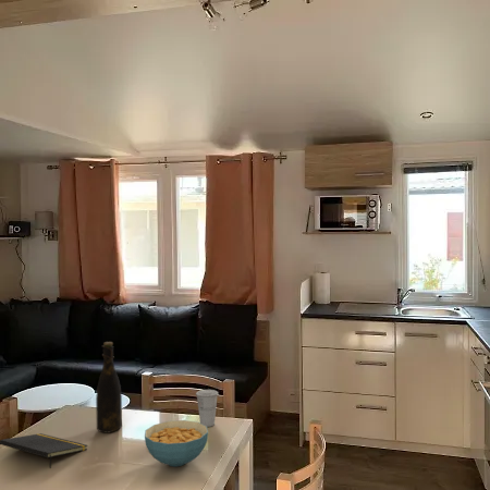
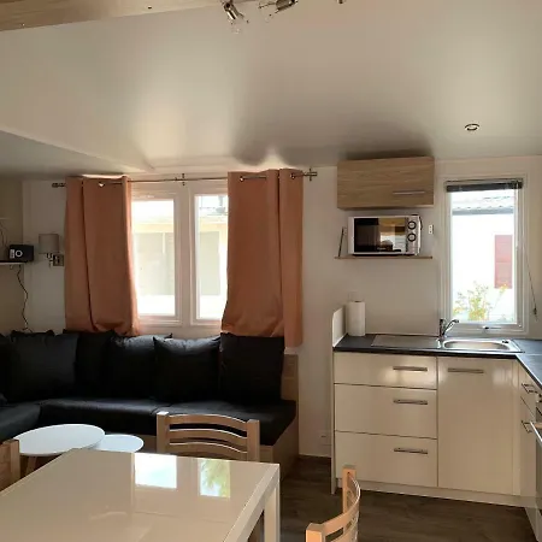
- notepad (44, 444)
- cereal bowl (176, 446)
- bottle (108, 385)
- cup (207, 407)
